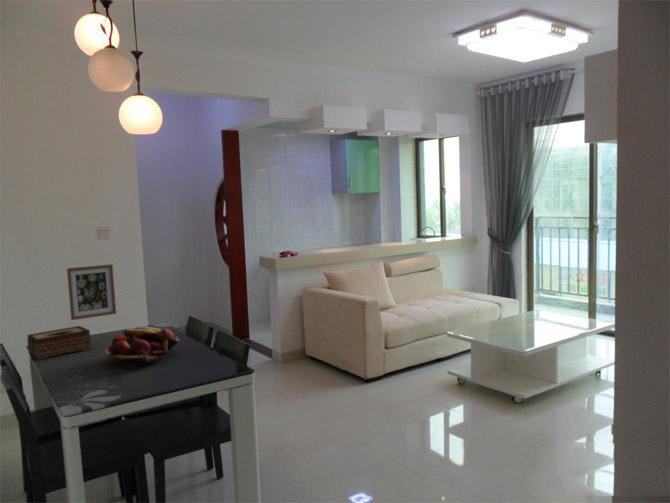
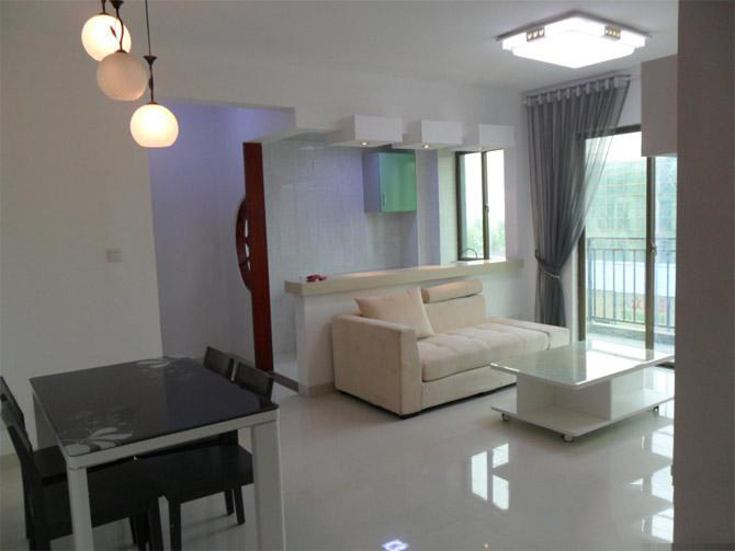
- tissue box (59, 342)
- fruit basket (141, 344)
- wall art (92, 291)
